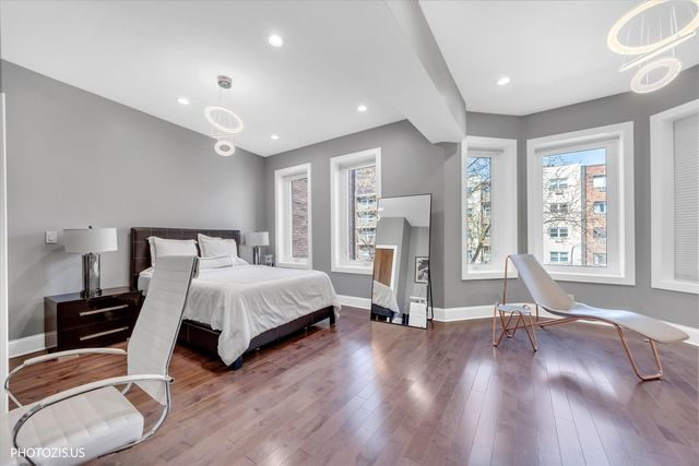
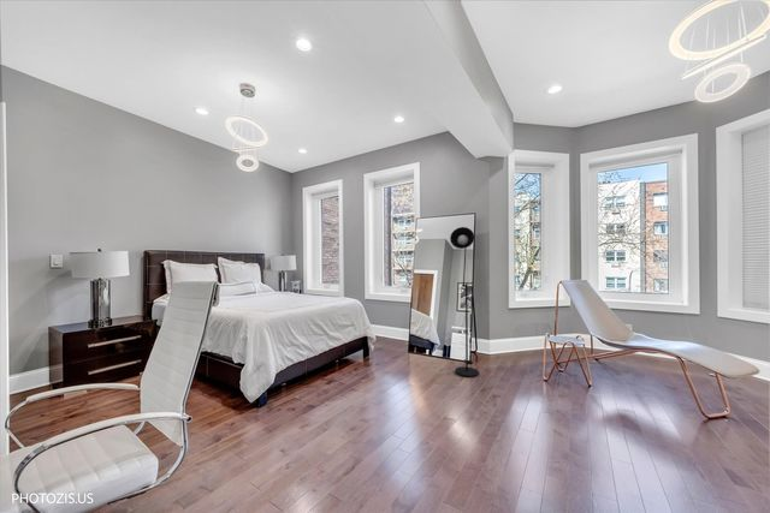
+ floor lamp (466, 298)
